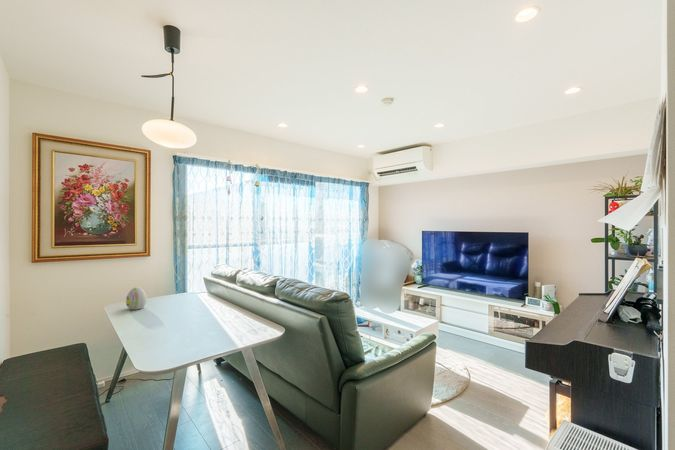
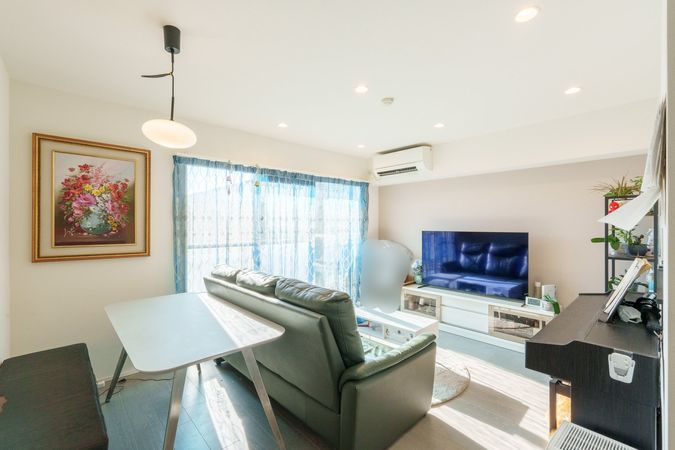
- decorative egg (136, 297)
